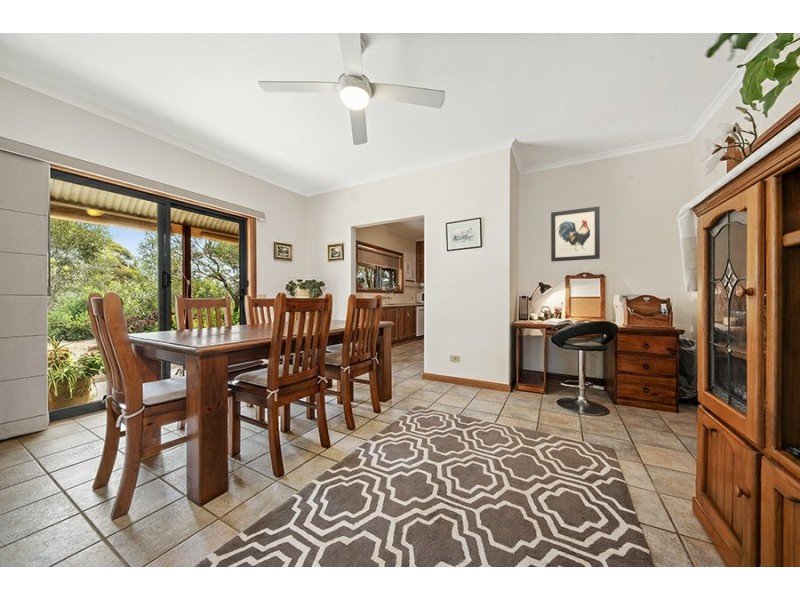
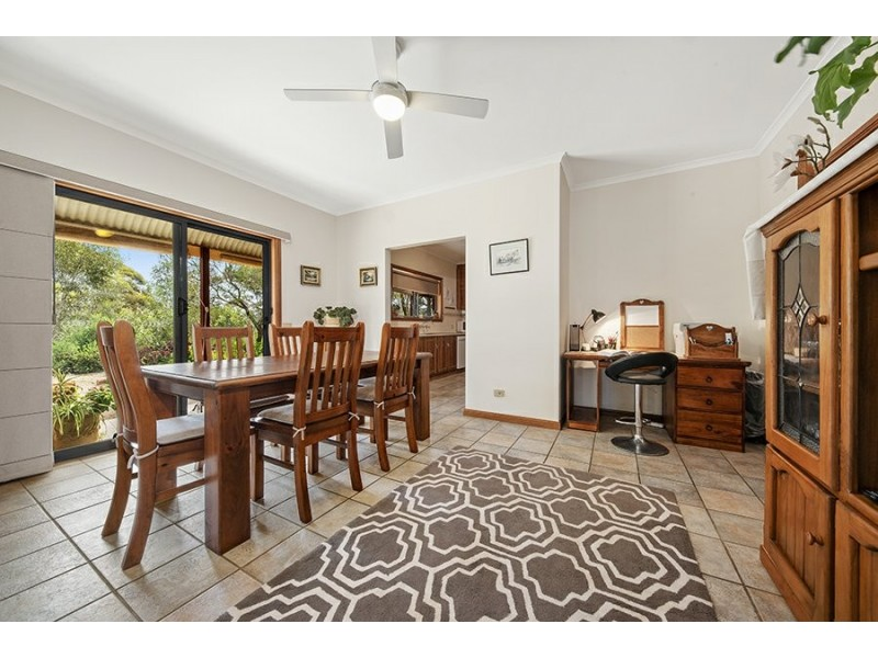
- wall art (574, 235)
